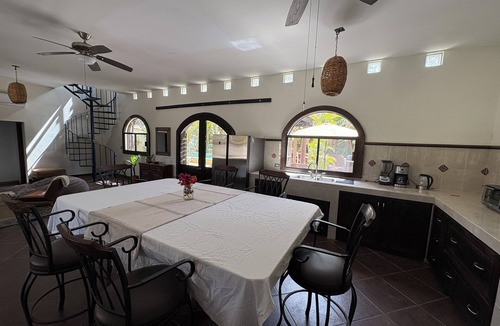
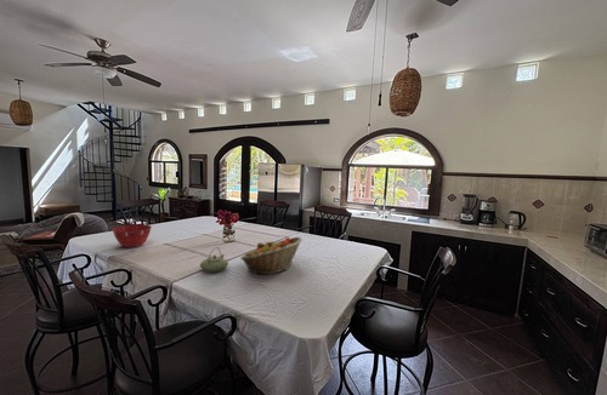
+ teapot (215, 257)
+ fruit basket (272, 252)
+ mixing bowl (132, 236)
